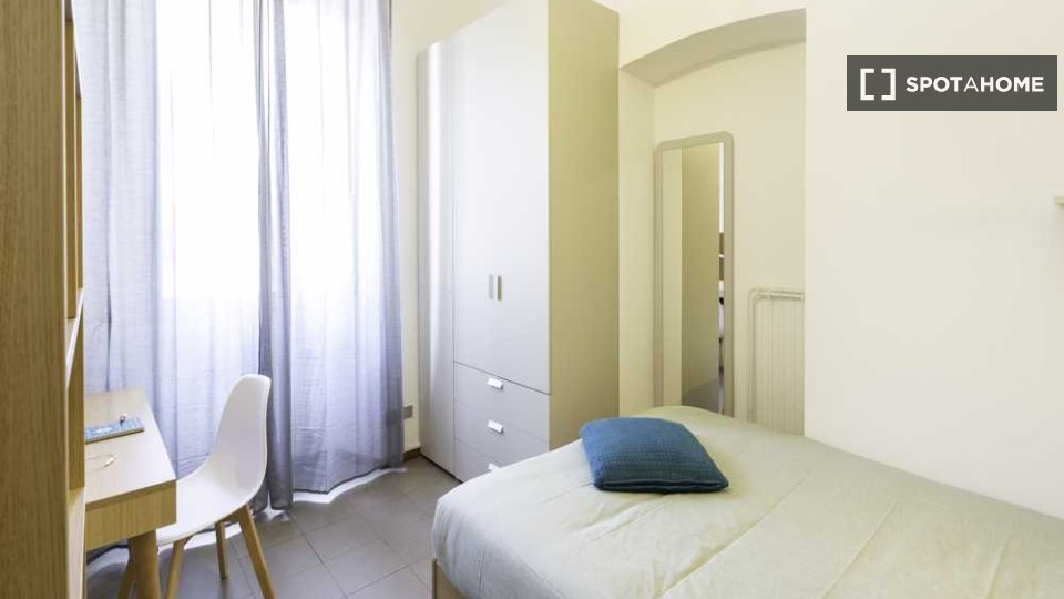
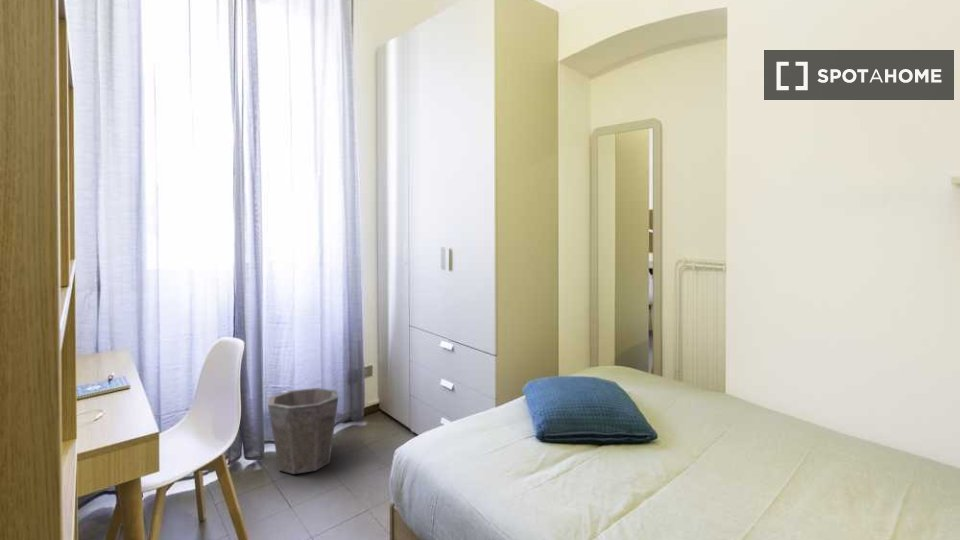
+ waste bin (304, 429)
